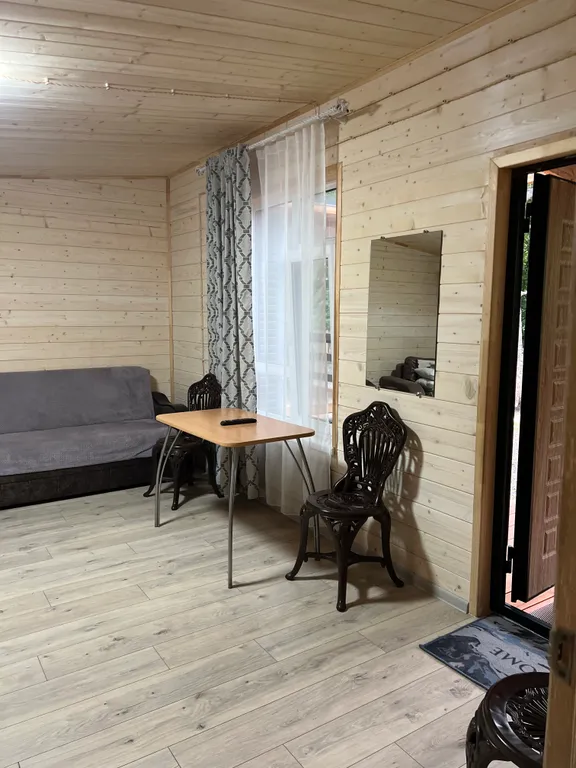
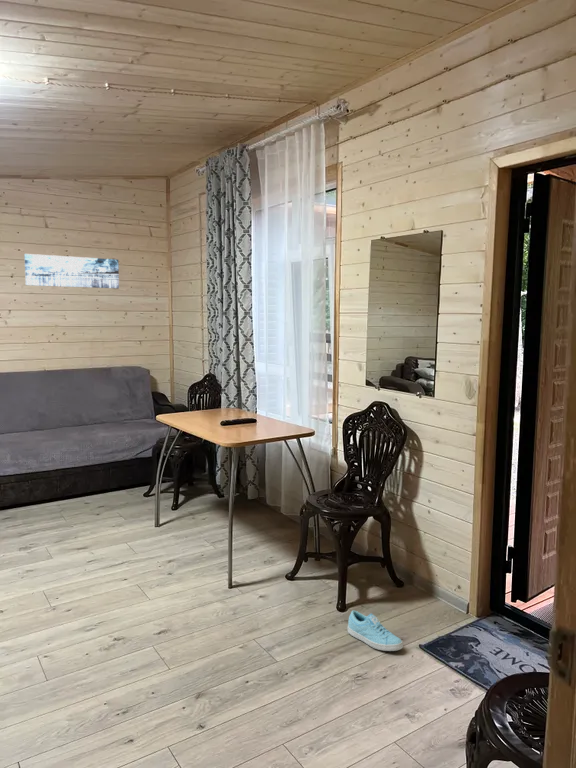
+ wall art (73, 271)
+ sneaker (373, 629)
